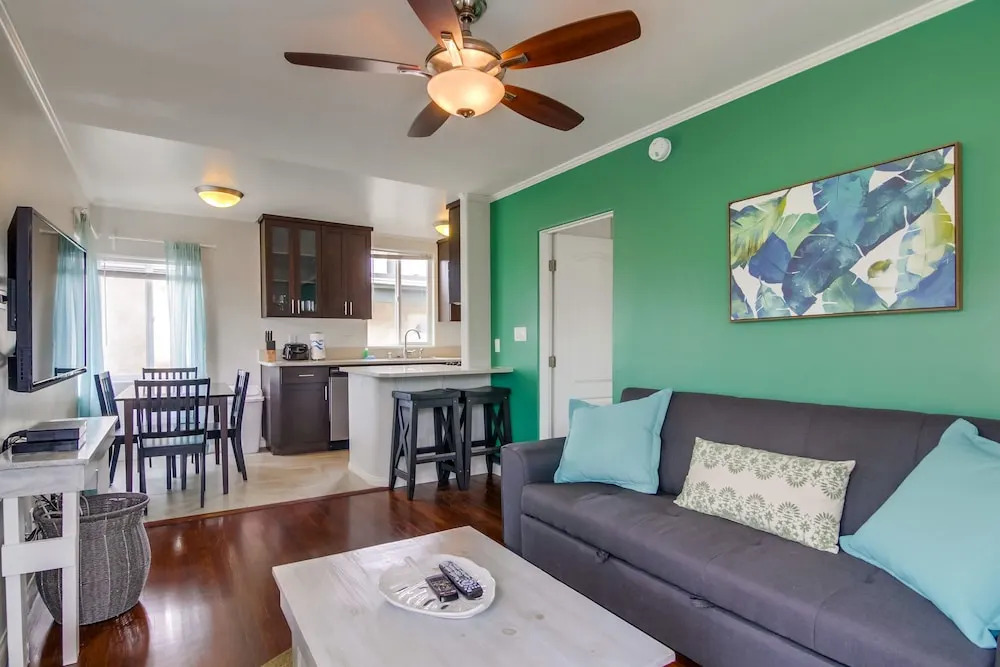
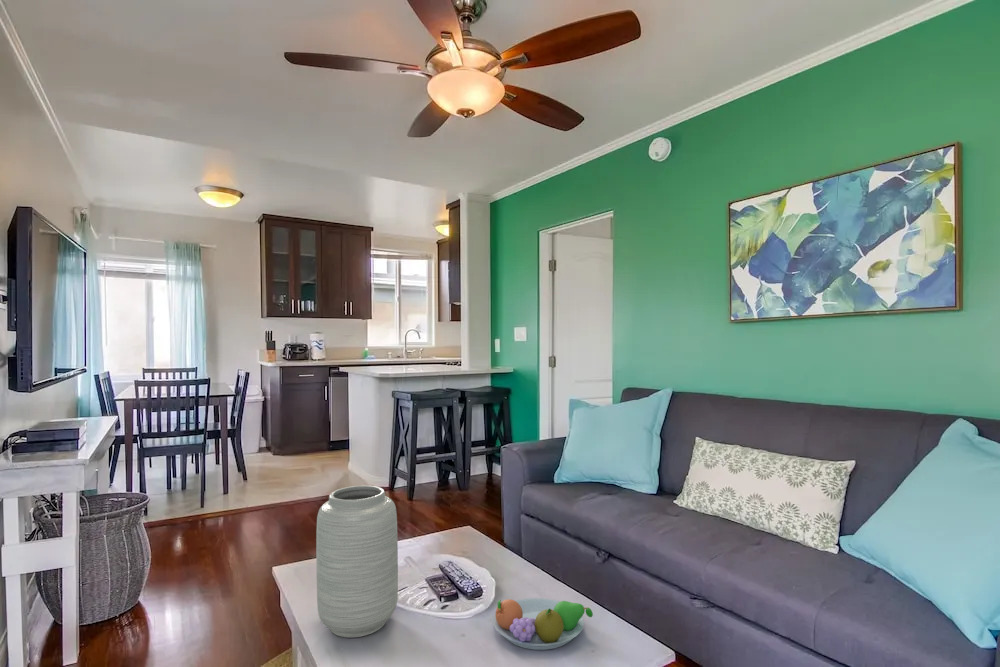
+ vase (357, 557)
+ fruit bowl (541, 612)
